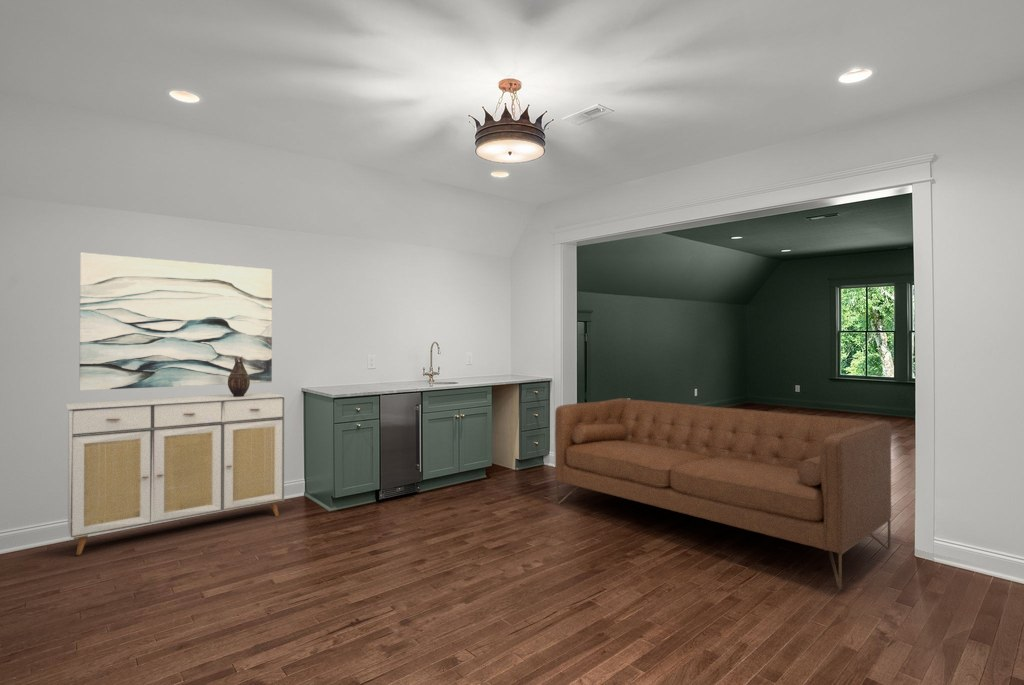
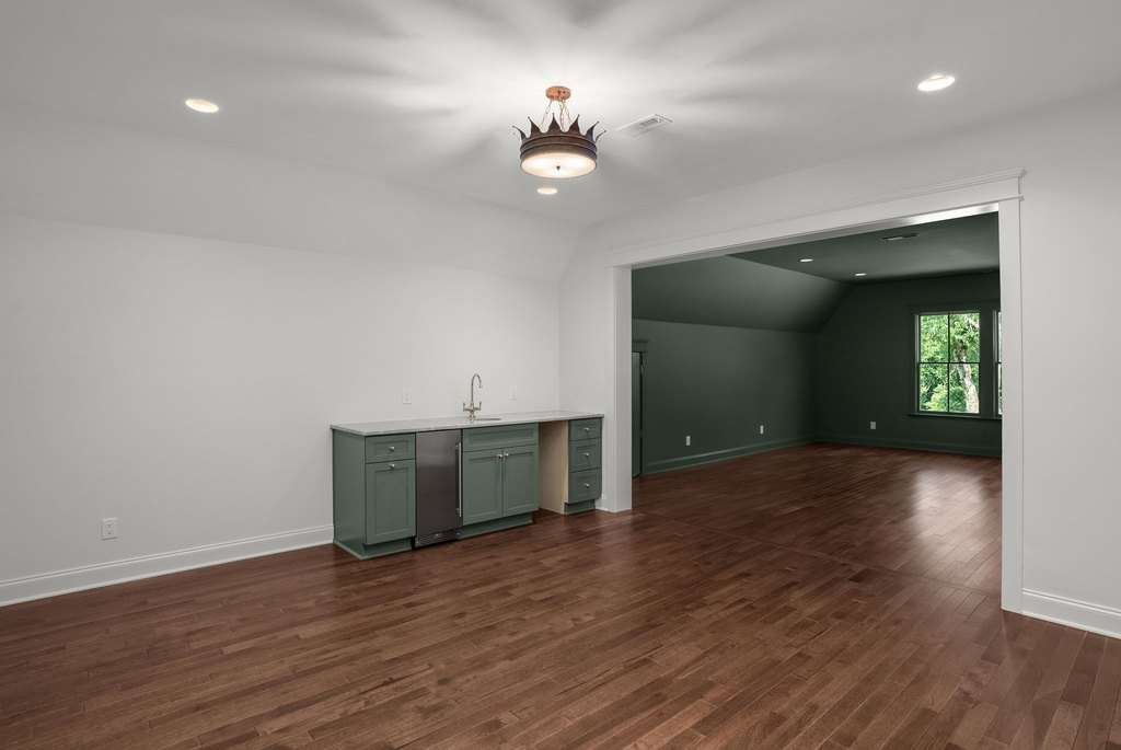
- sofa (702, 468)
- decorative vase (238, 376)
- sideboard (183, 462)
- wall art (185, 323)
